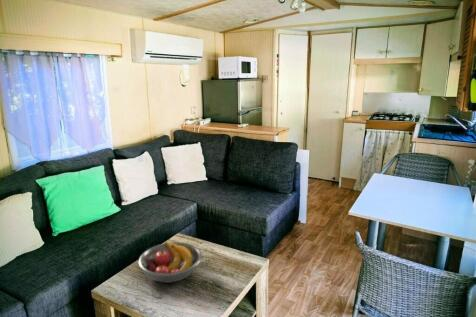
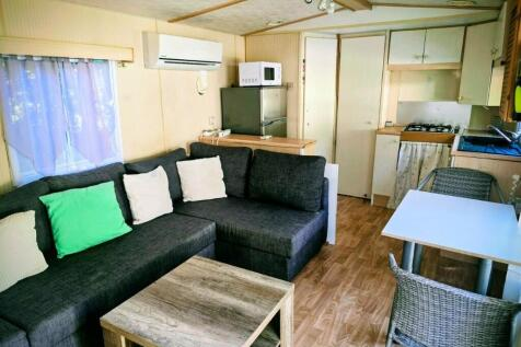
- fruit bowl (170, 262)
